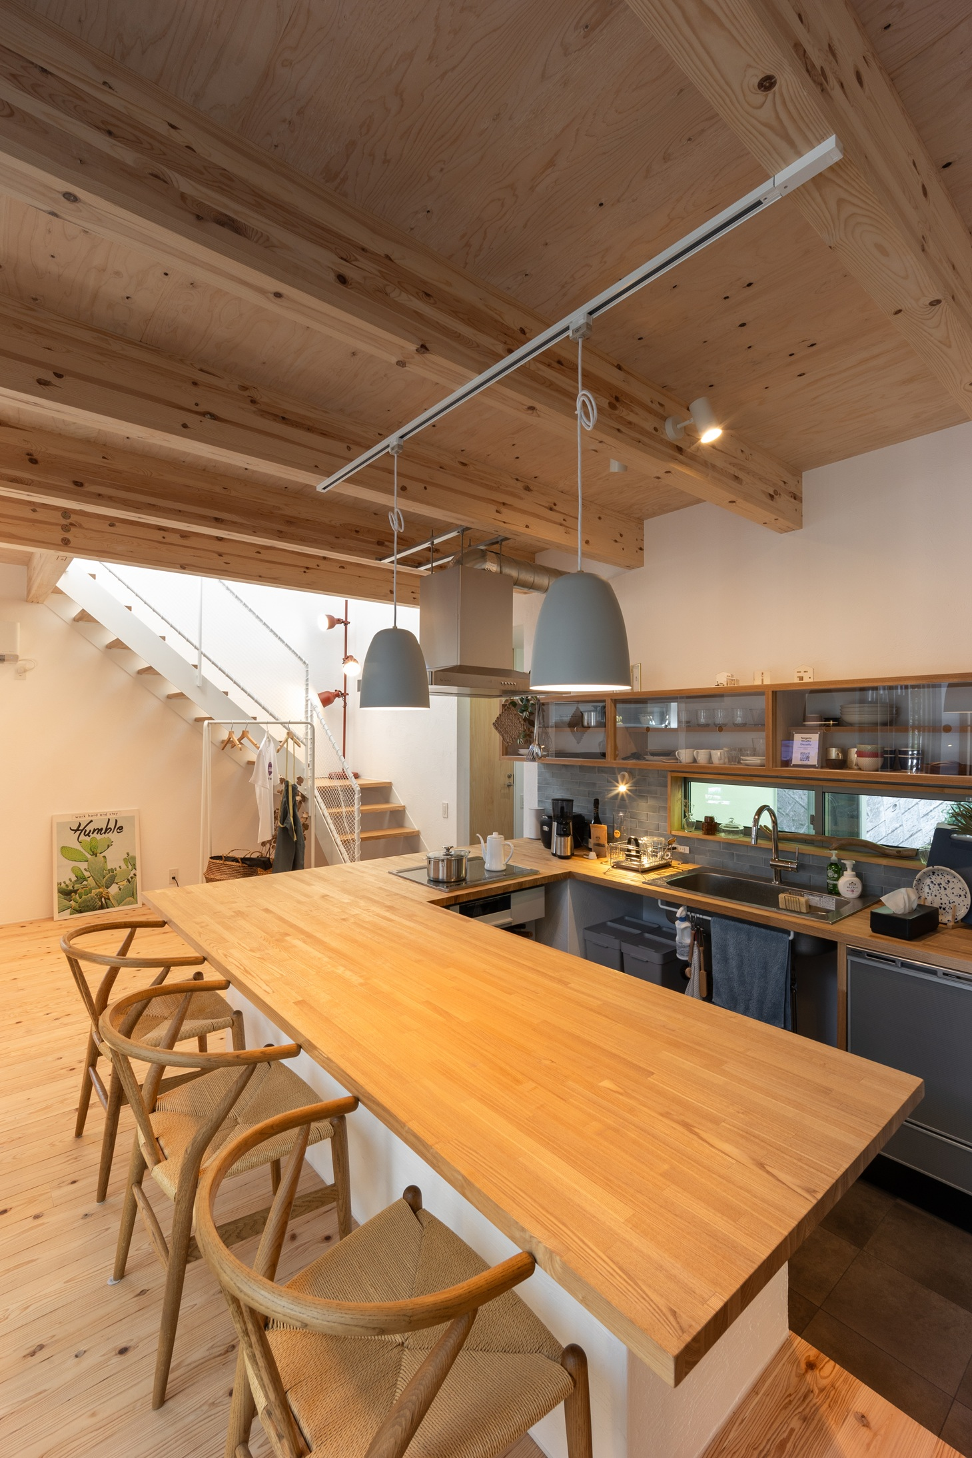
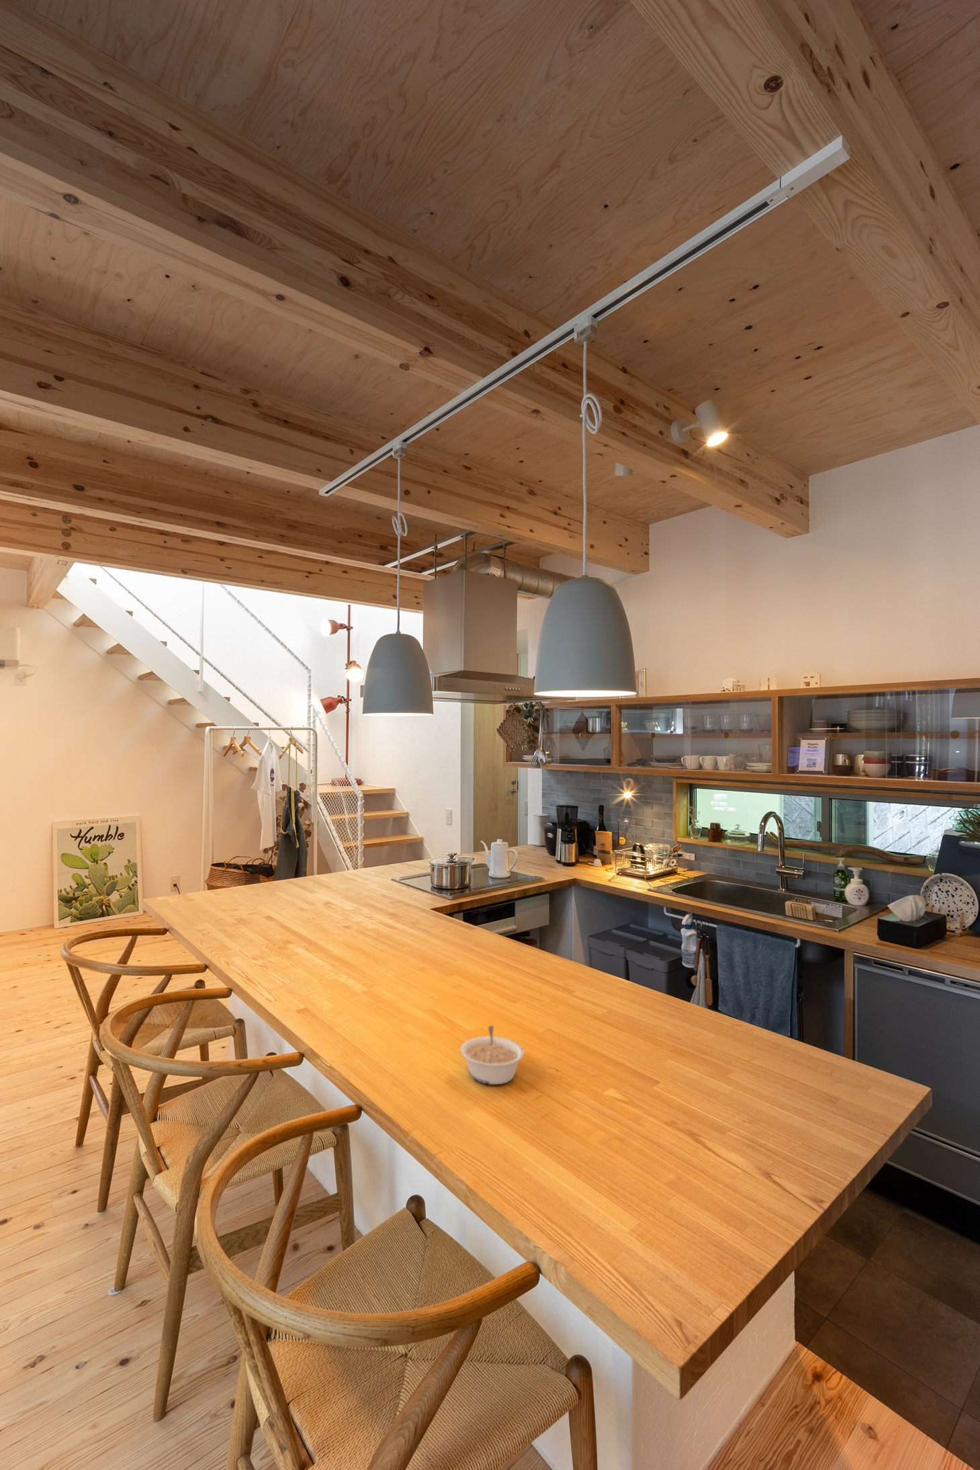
+ legume (490, 1058)
